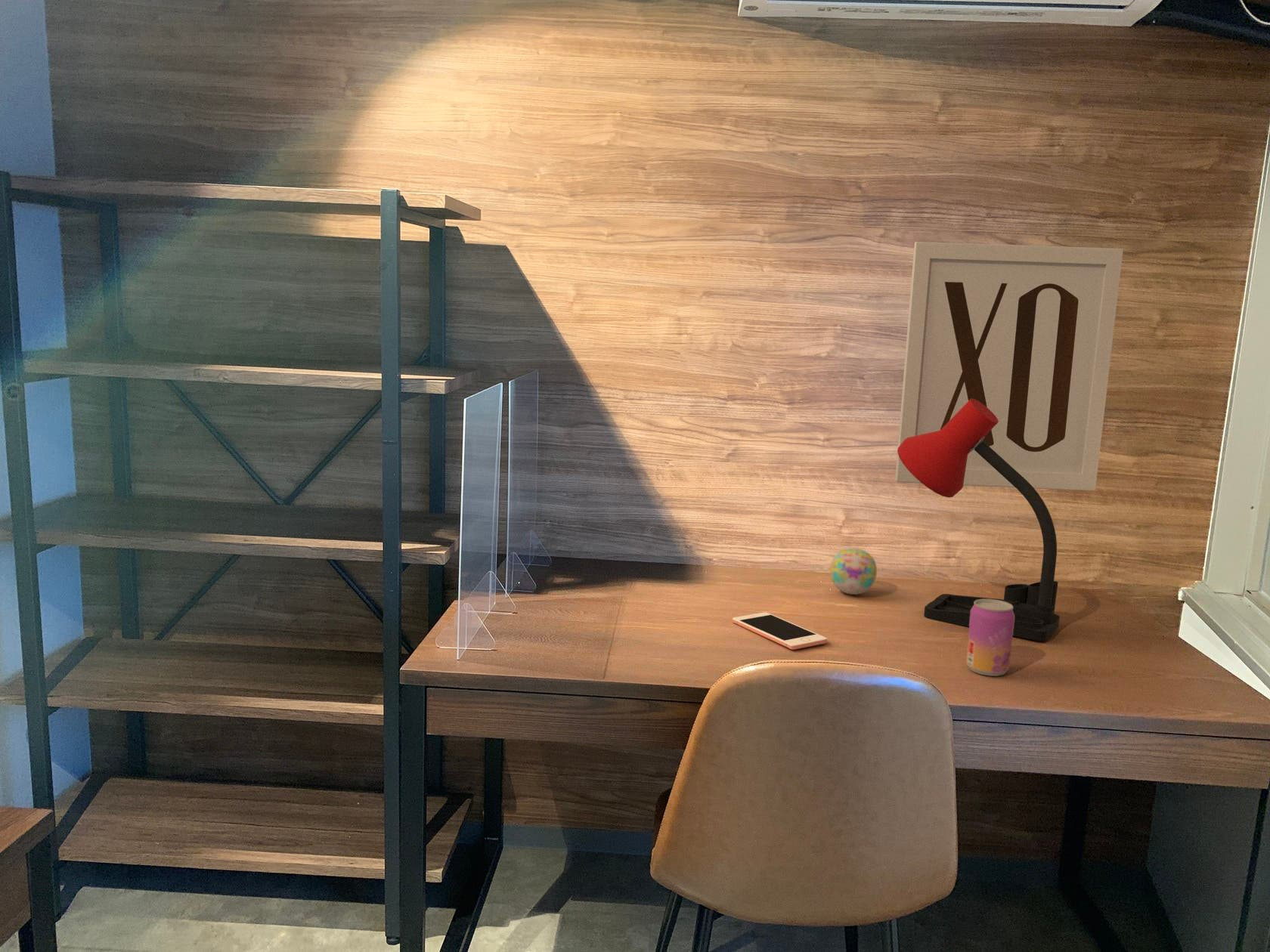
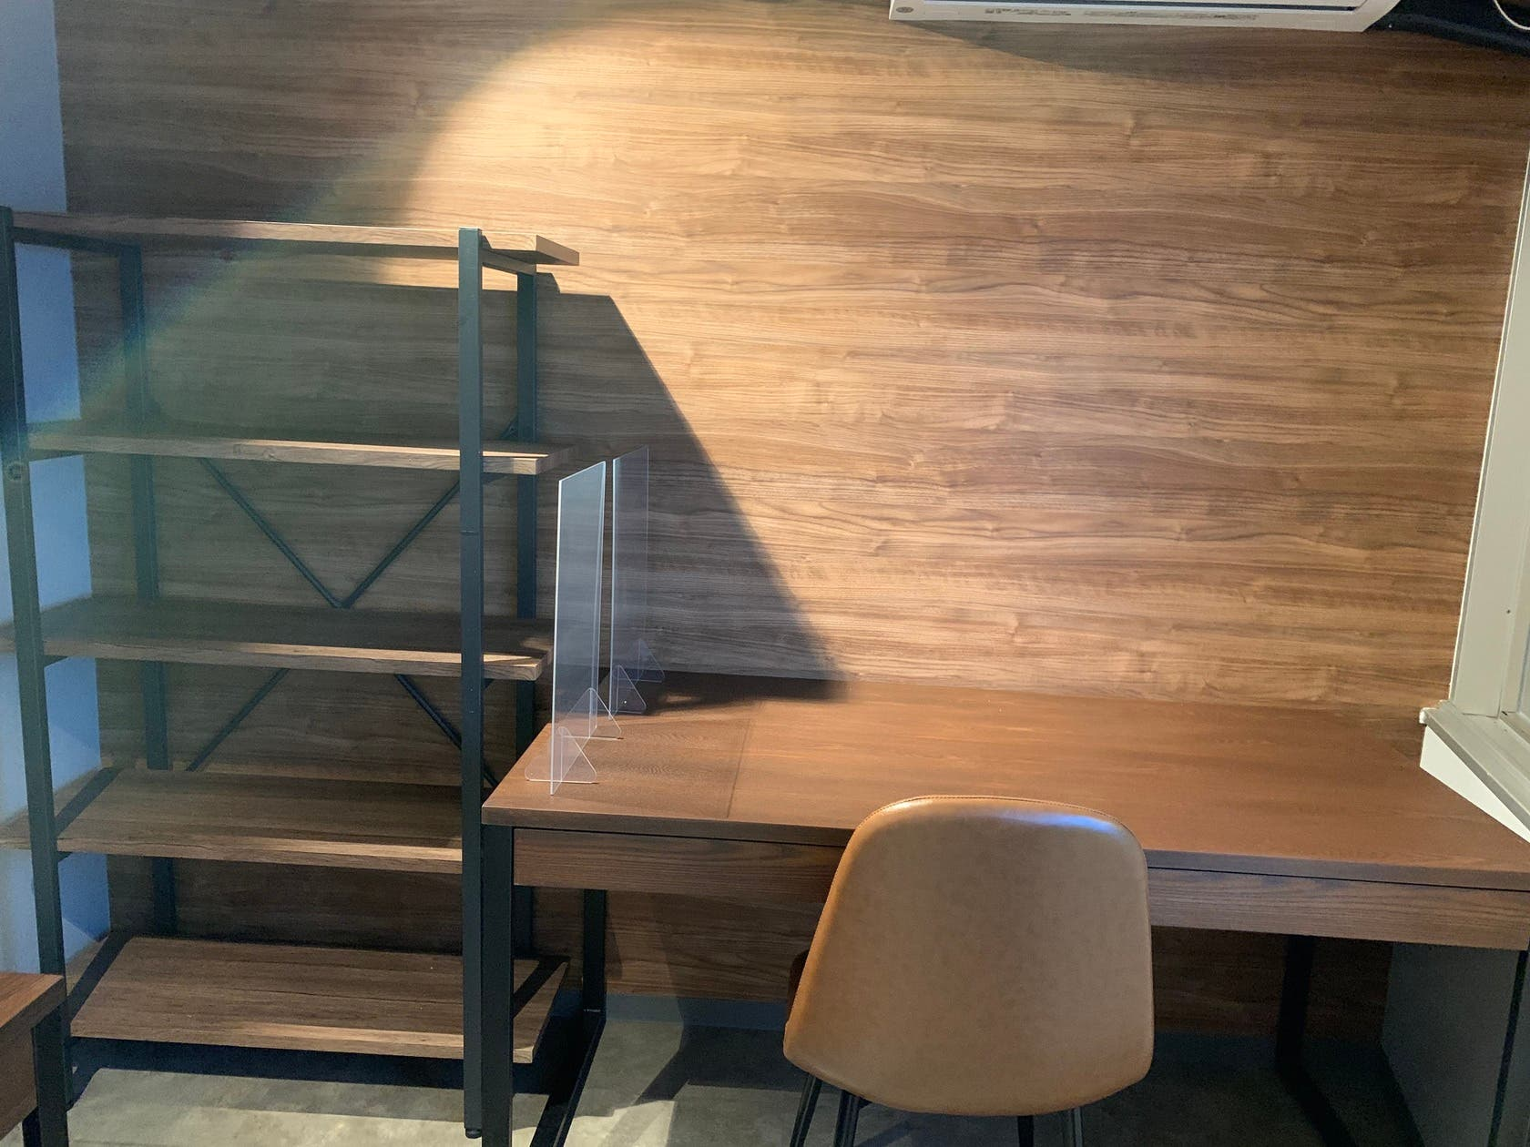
- cell phone (778, 629)
- beverage can (990, 637)
- desk lamp (961, 489)
- wall art (1005, 368)
- decorative ball (853, 570)
